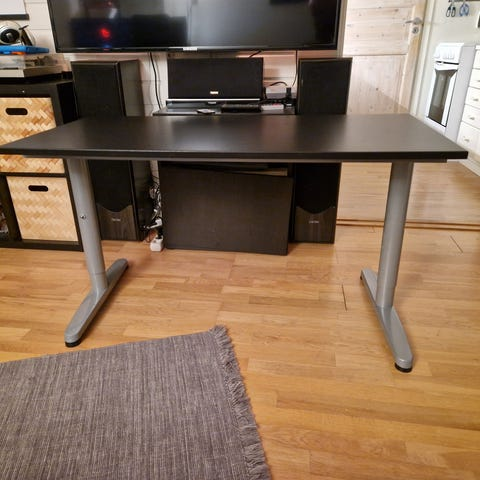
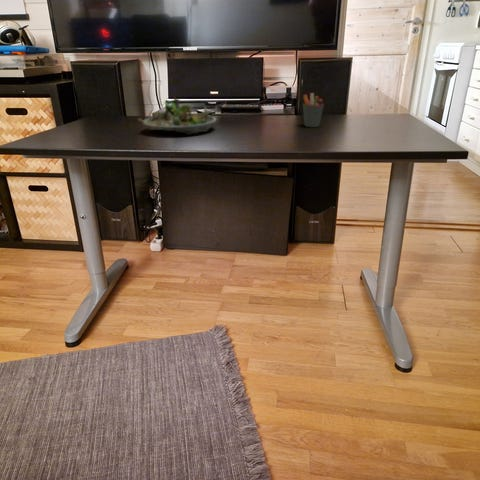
+ pen holder (312, 109)
+ succulent planter (179, 114)
